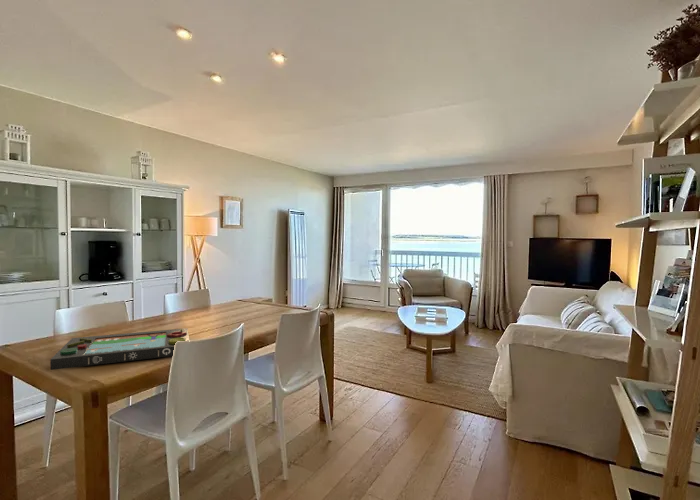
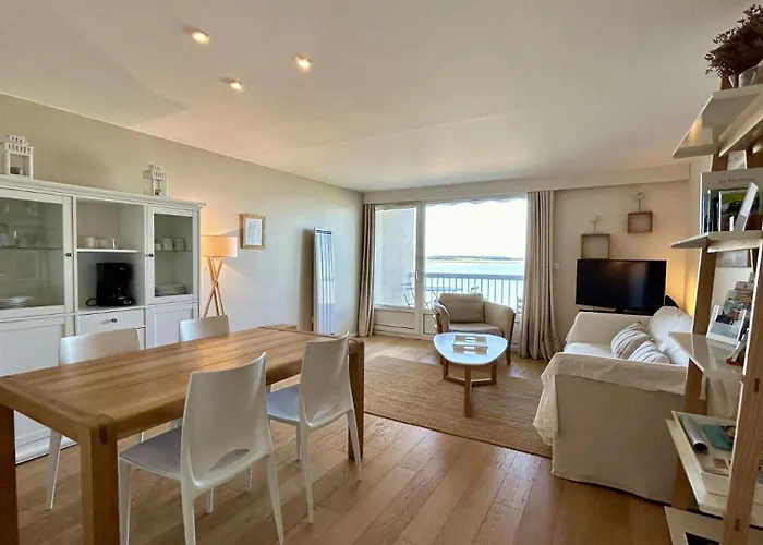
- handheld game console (129, 344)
